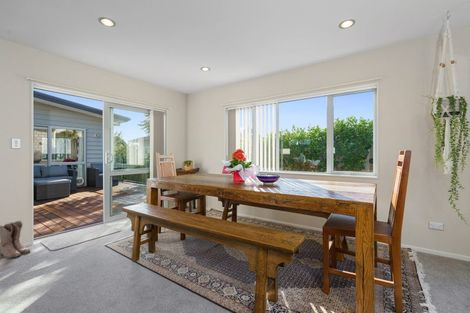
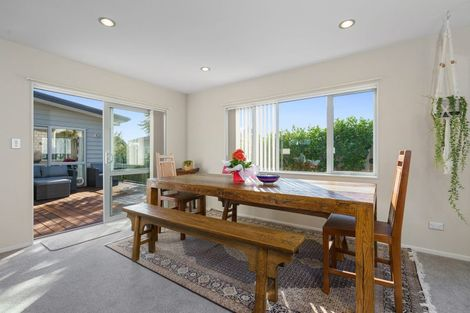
- boots (14, 237)
